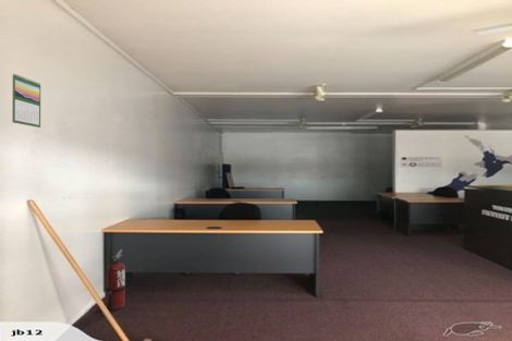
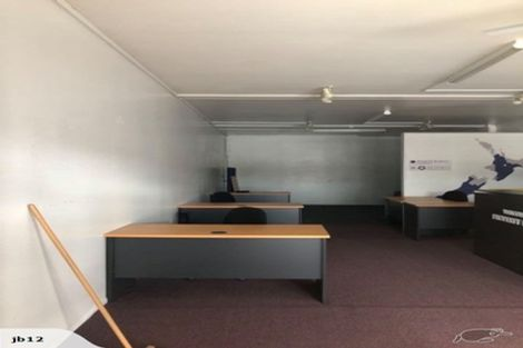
- fire extinguisher (115, 279)
- calendar (27, 101)
